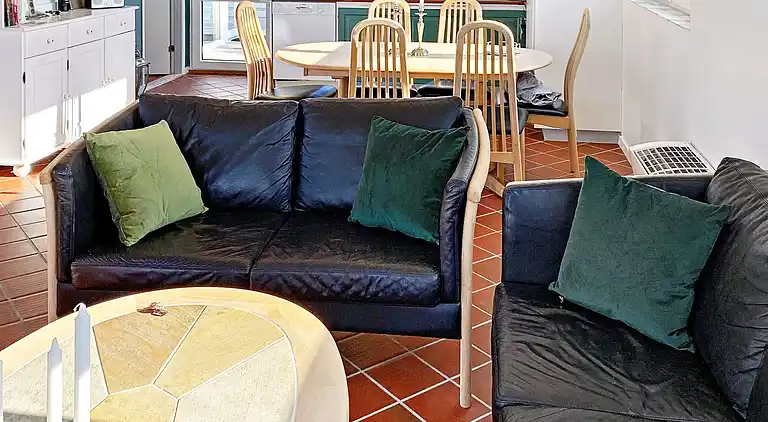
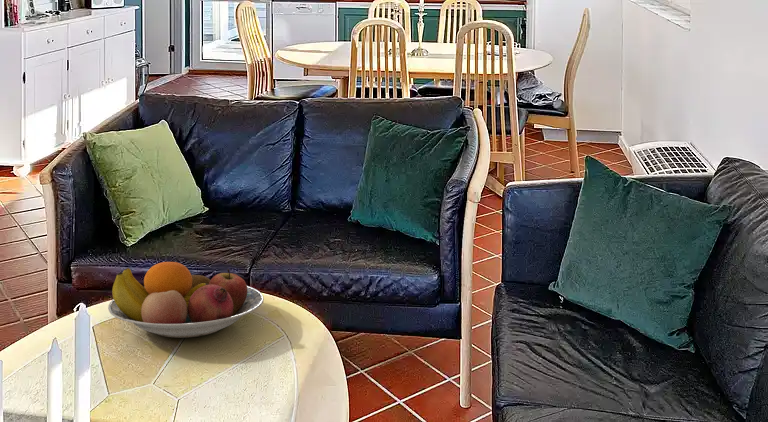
+ fruit bowl (187, 294)
